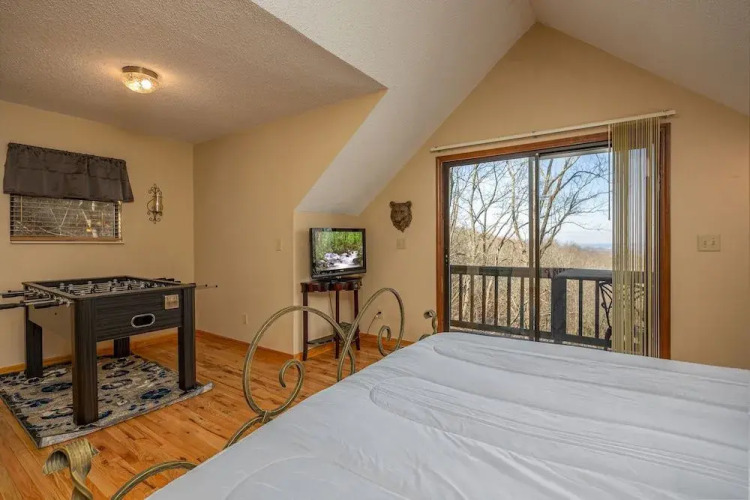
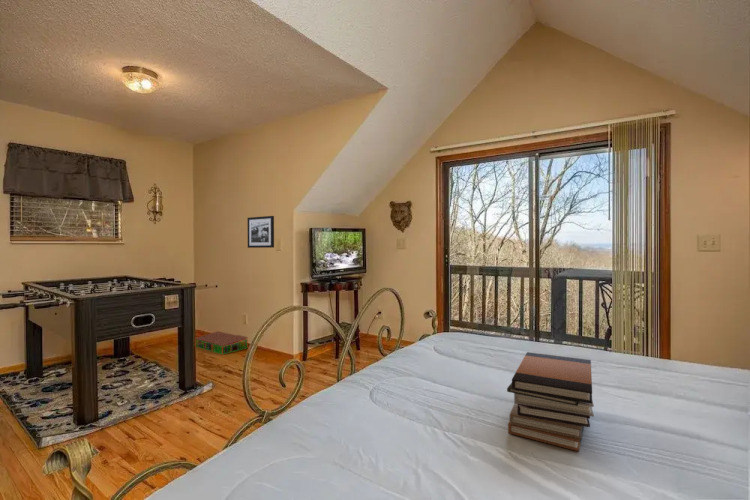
+ book stack (552, 394)
+ storage bin (220, 341)
+ picture frame (260, 232)
